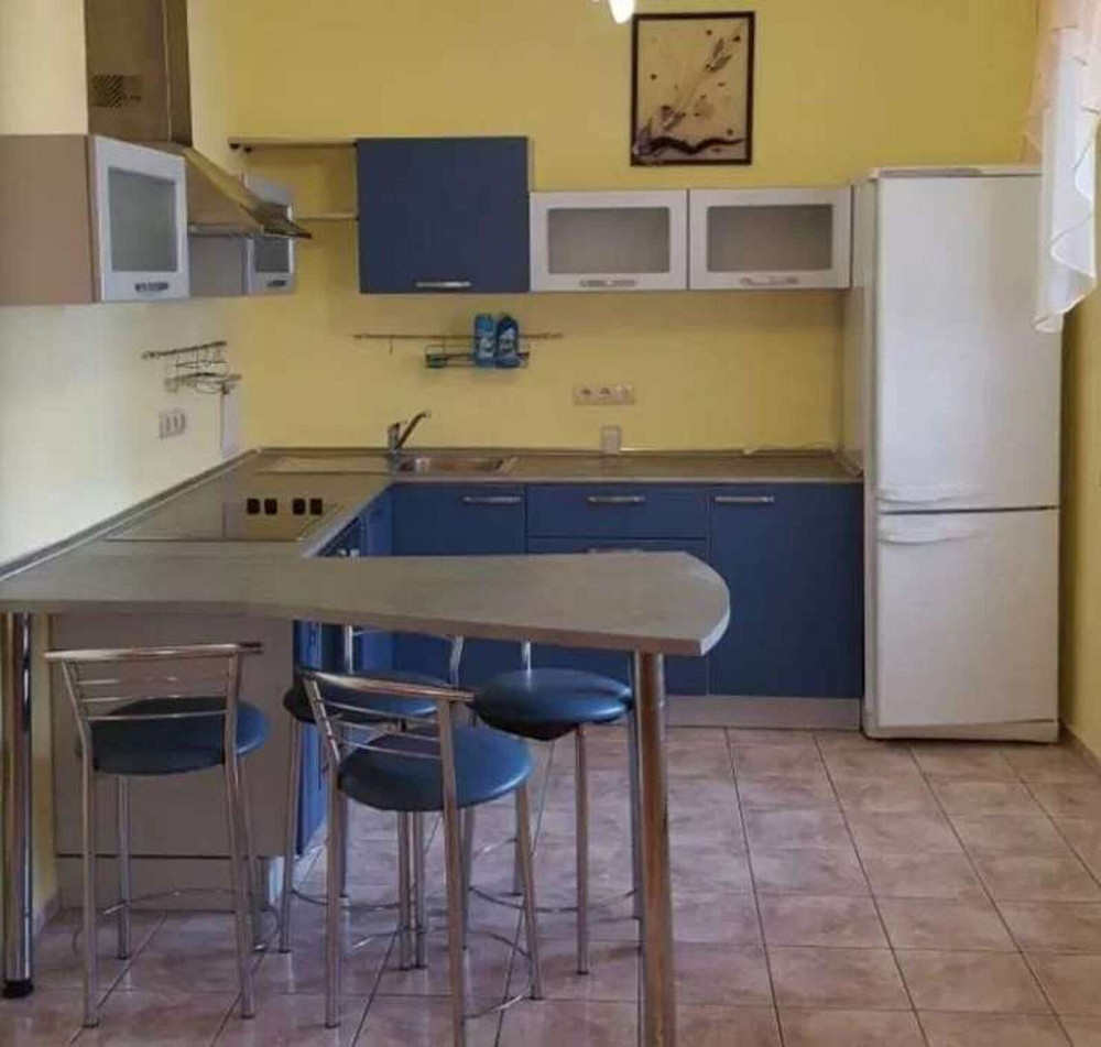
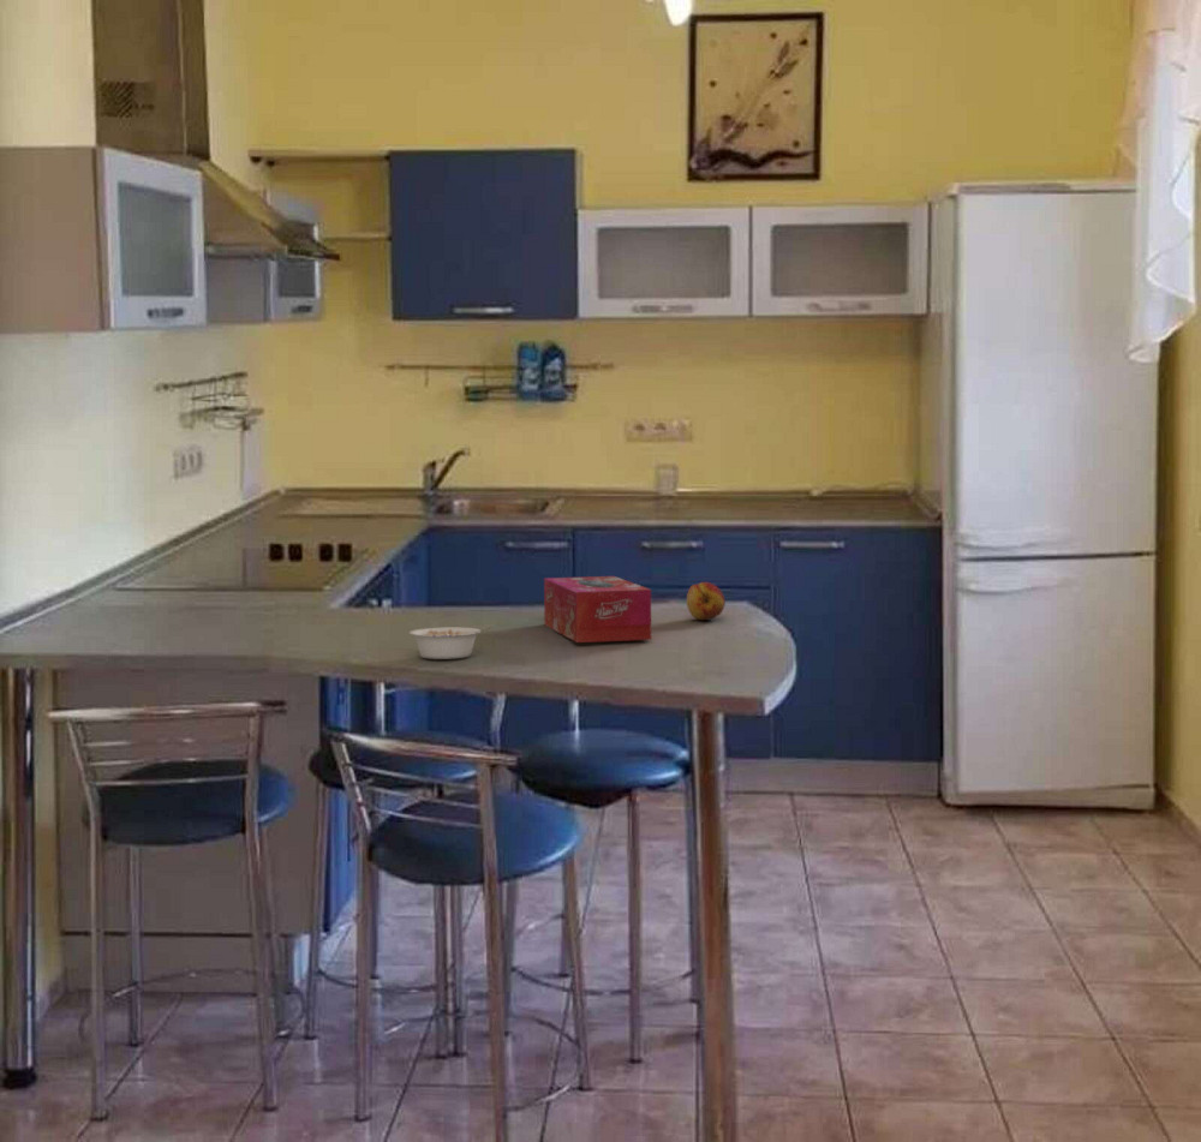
+ tissue box (596, 608)
+ legume (448, 640)
+ fruit (705, 600)
